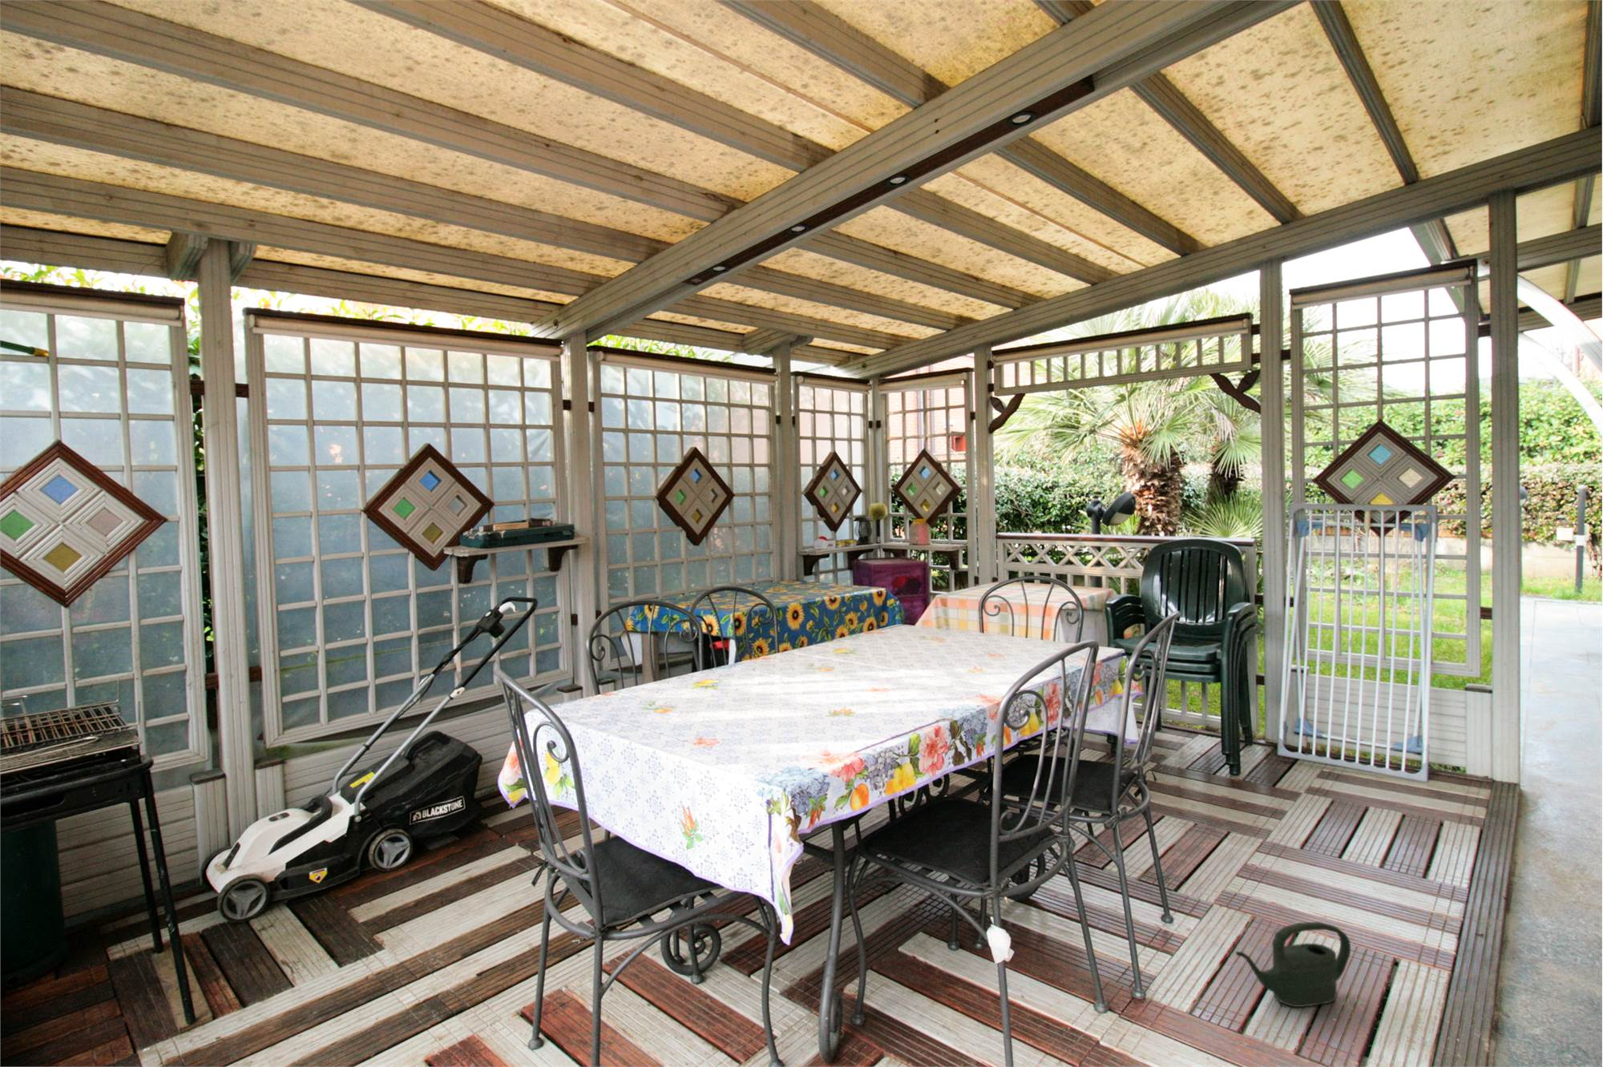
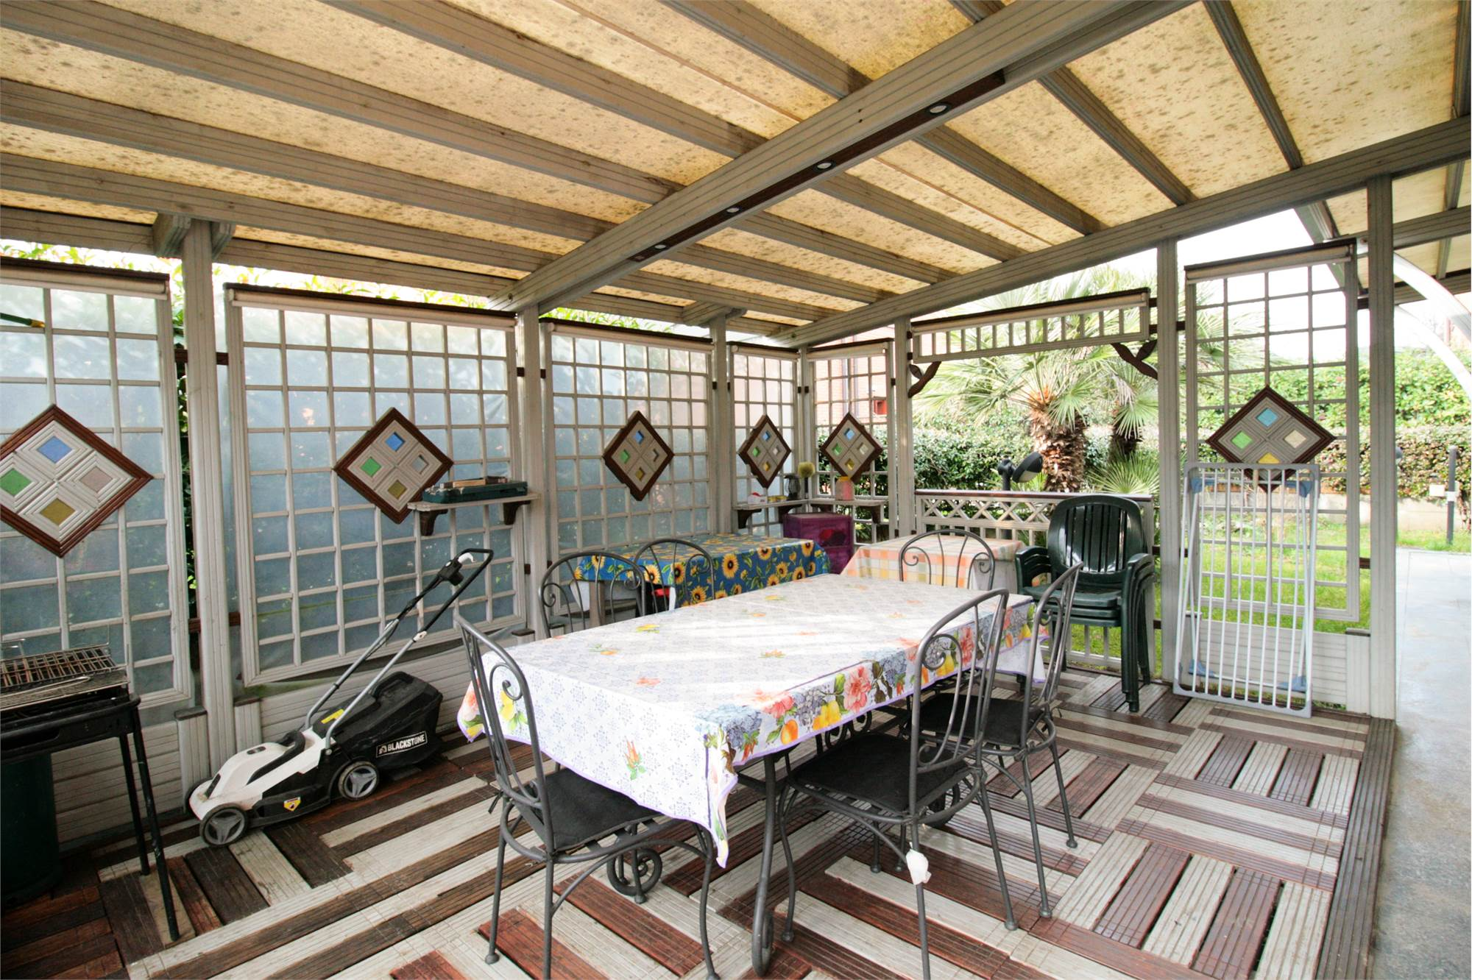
- watering can (1293, 962)
